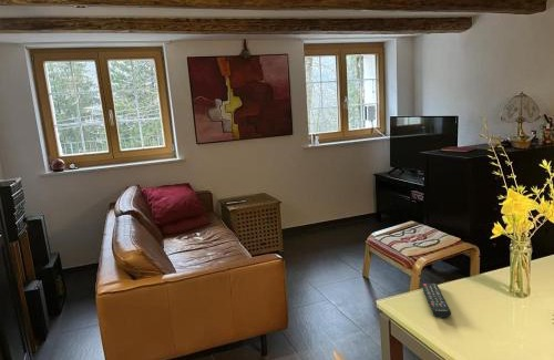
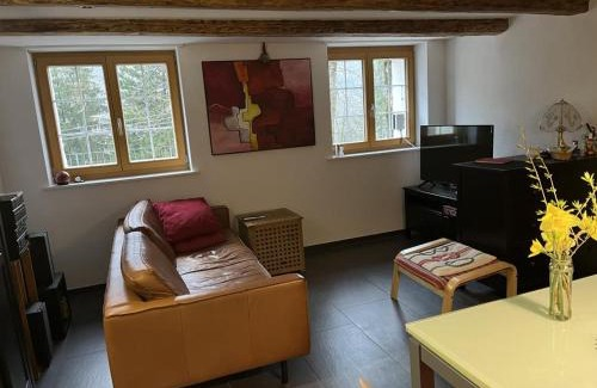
- remote control (434, 298)
